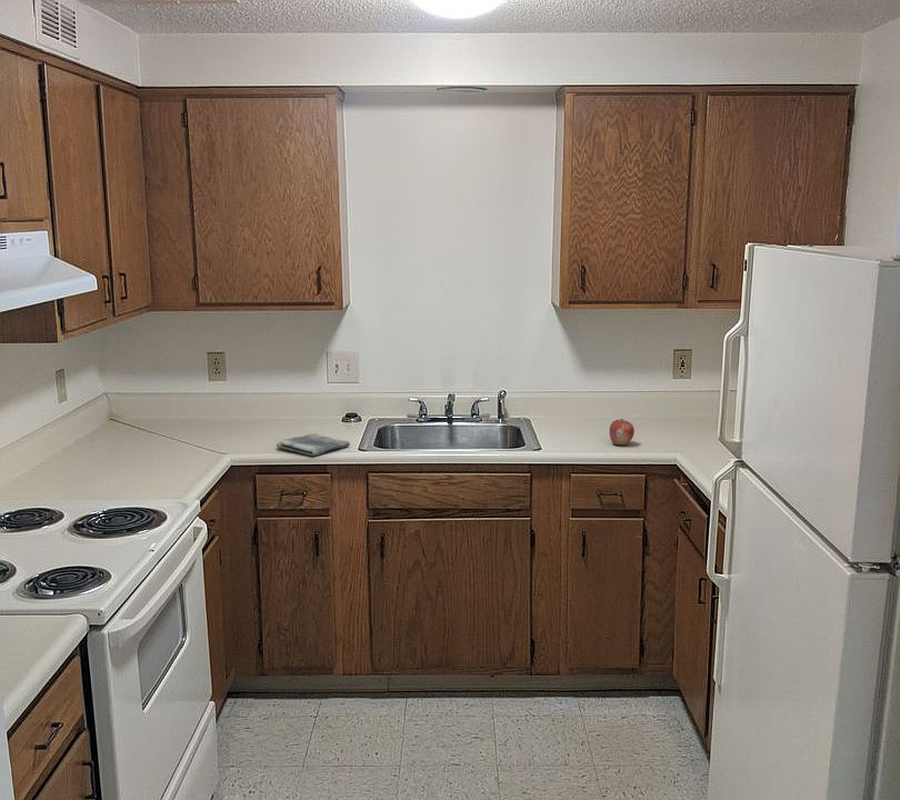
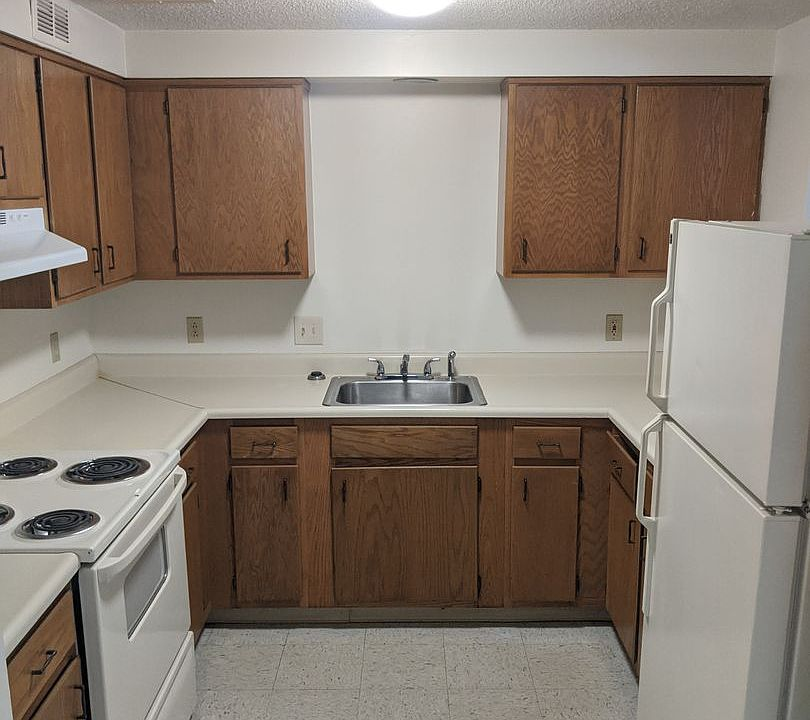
- dish towel (312, 442)
- fruit (622, 430)
